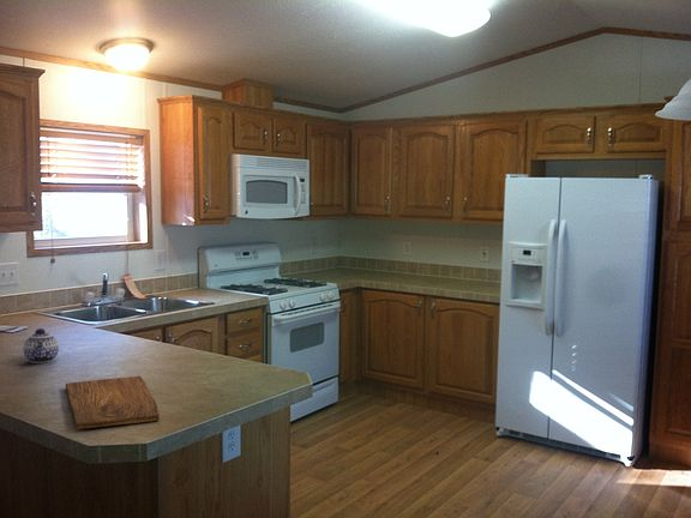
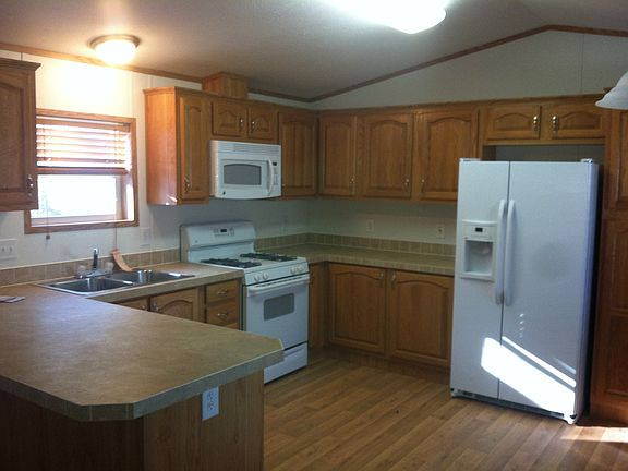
- teapot (41, 344)
- cutting board (112, 399)
